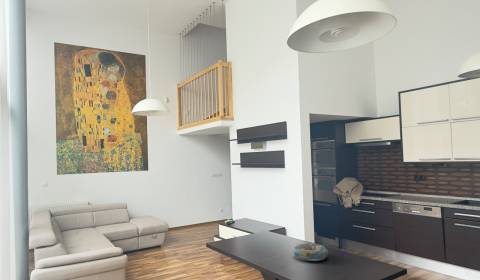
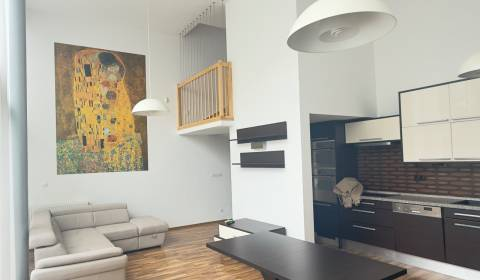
- decorative bowl (310, 251)
